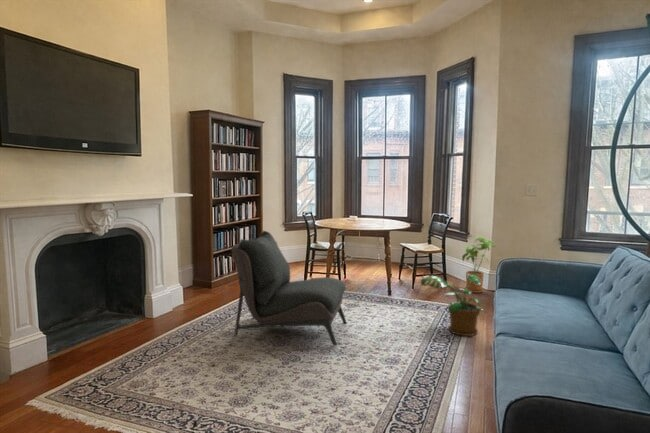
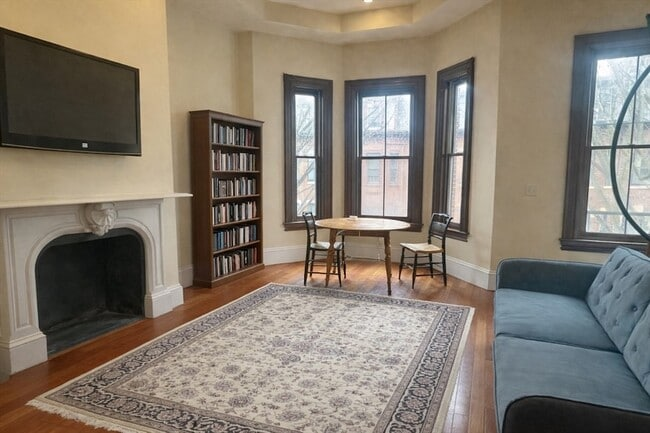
- armless chair (290, 283)
- potted plant (454, 302)
- house plant (475, 265)
